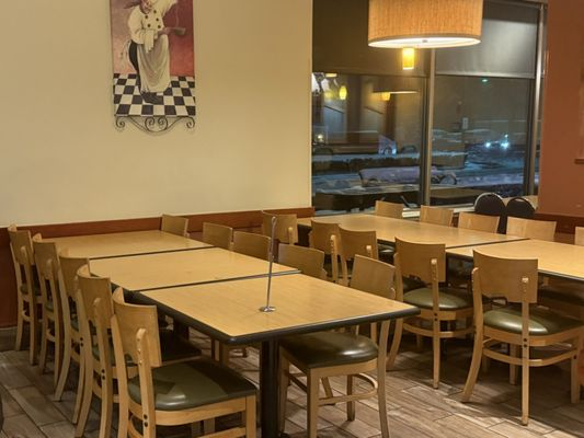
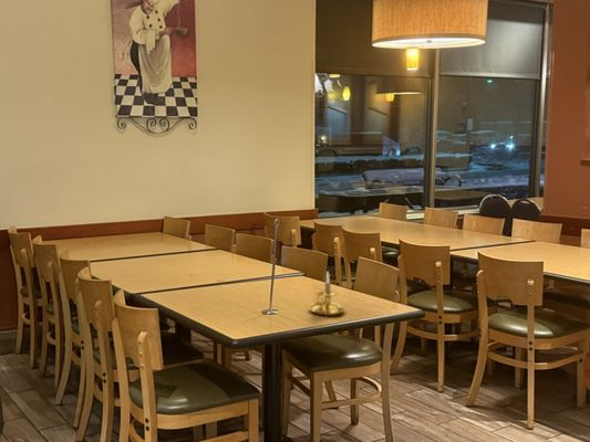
+ candle holder (325, 291)
